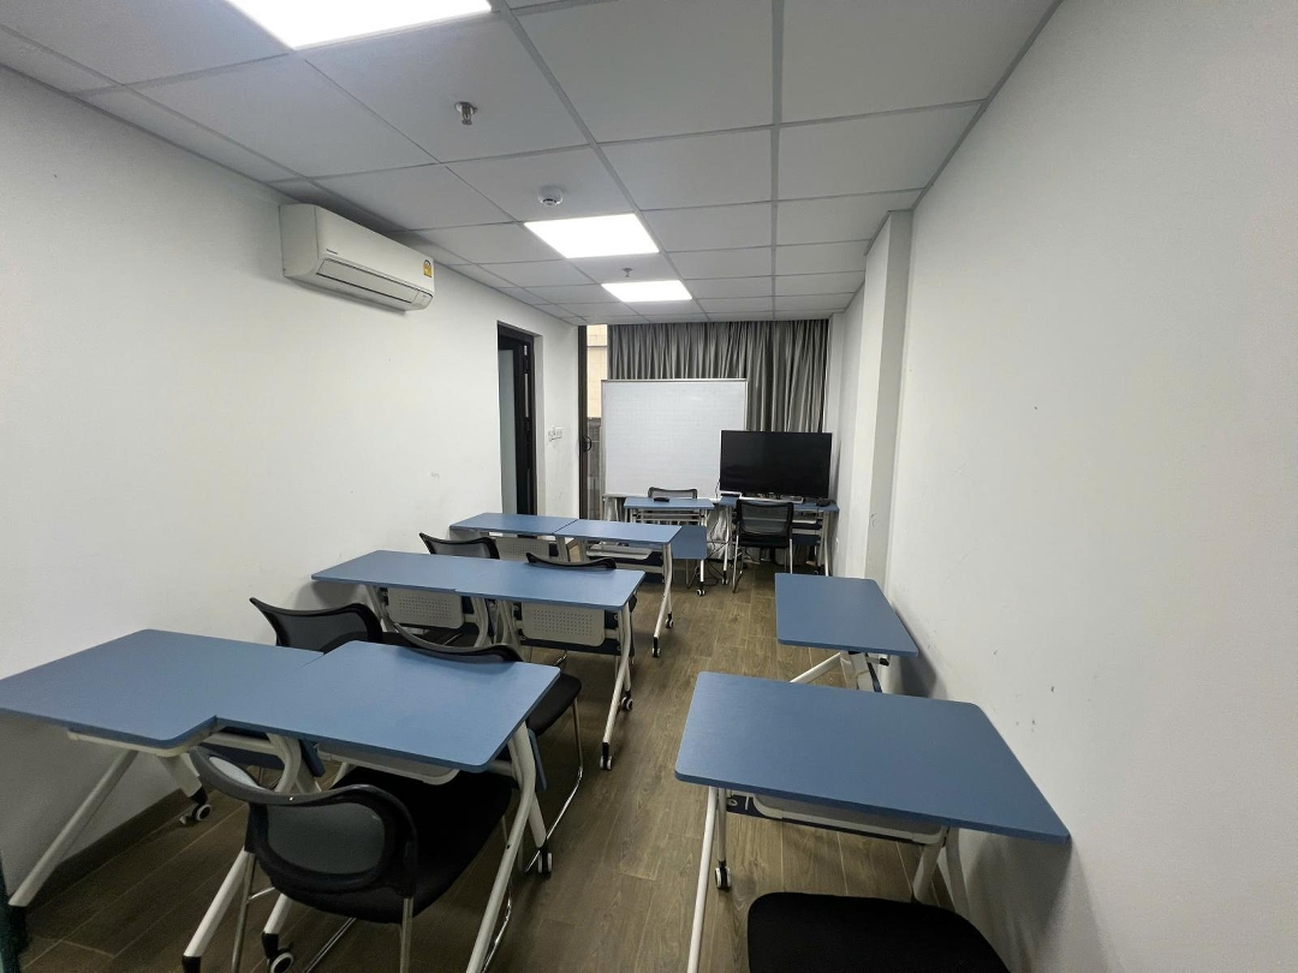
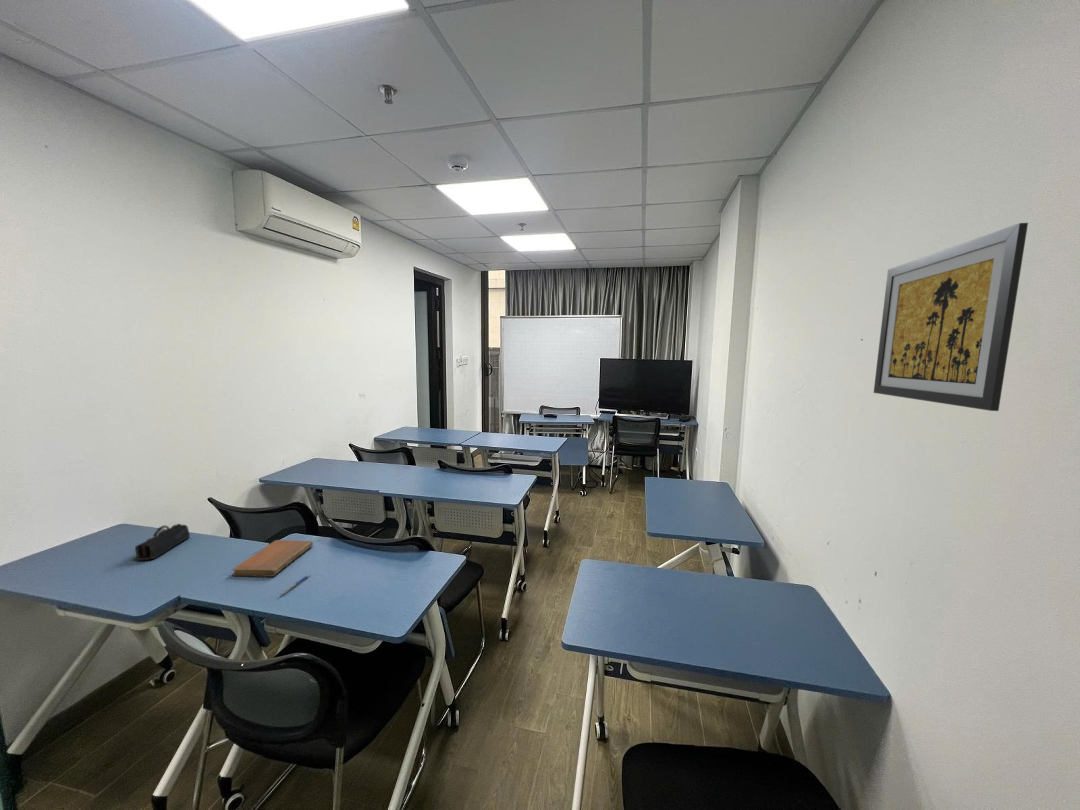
+ notebook (275, 556)
+ wall art (933, 327)
+ pencil case (163, 536)
+ pen (295, 584)
